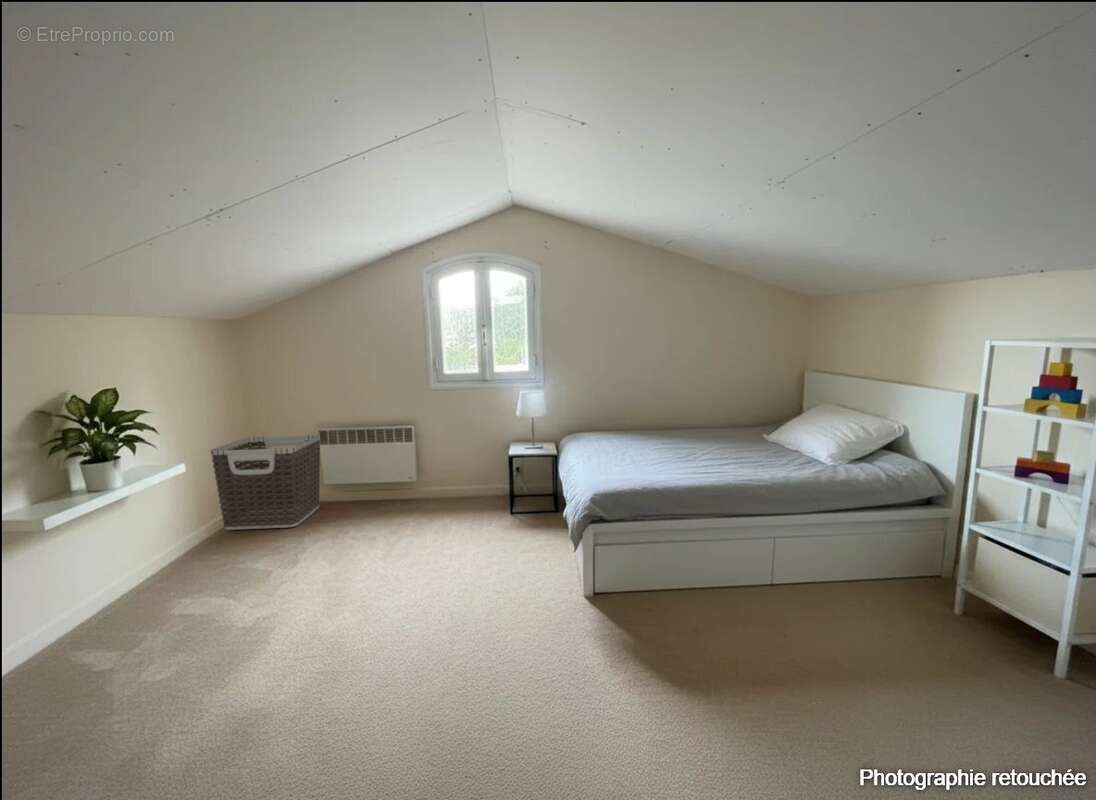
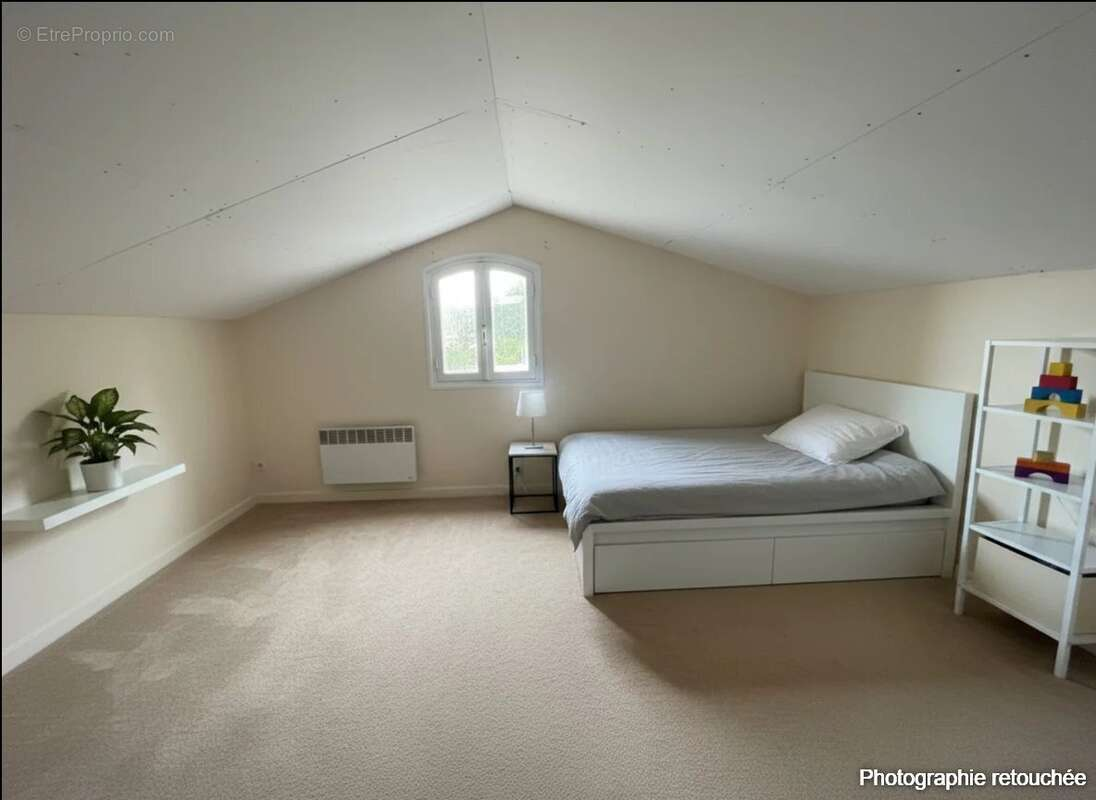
- clothes hamper (272, 479)
